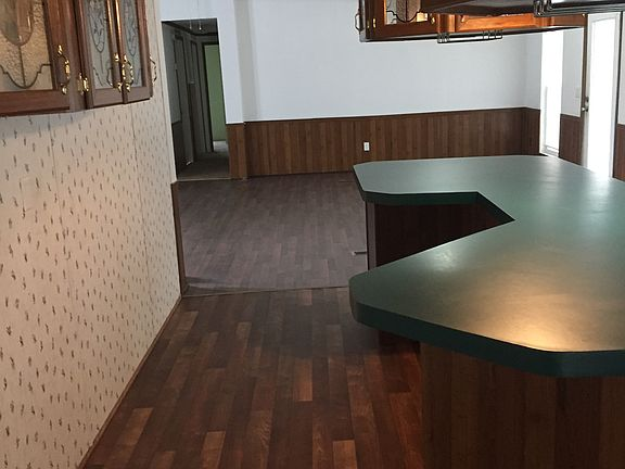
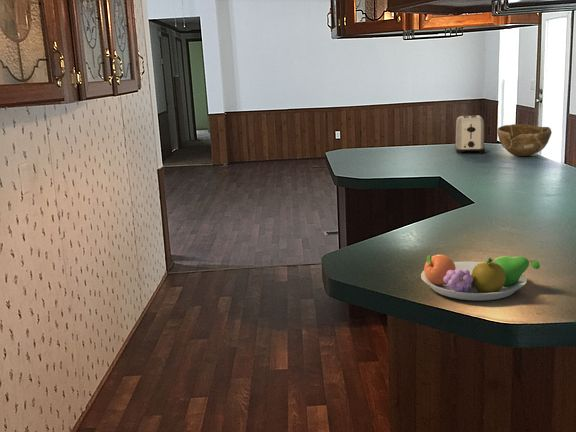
+ toaster (469, 133)
+ fruit bowl (476, 267)
+ bowl (523, 141)
